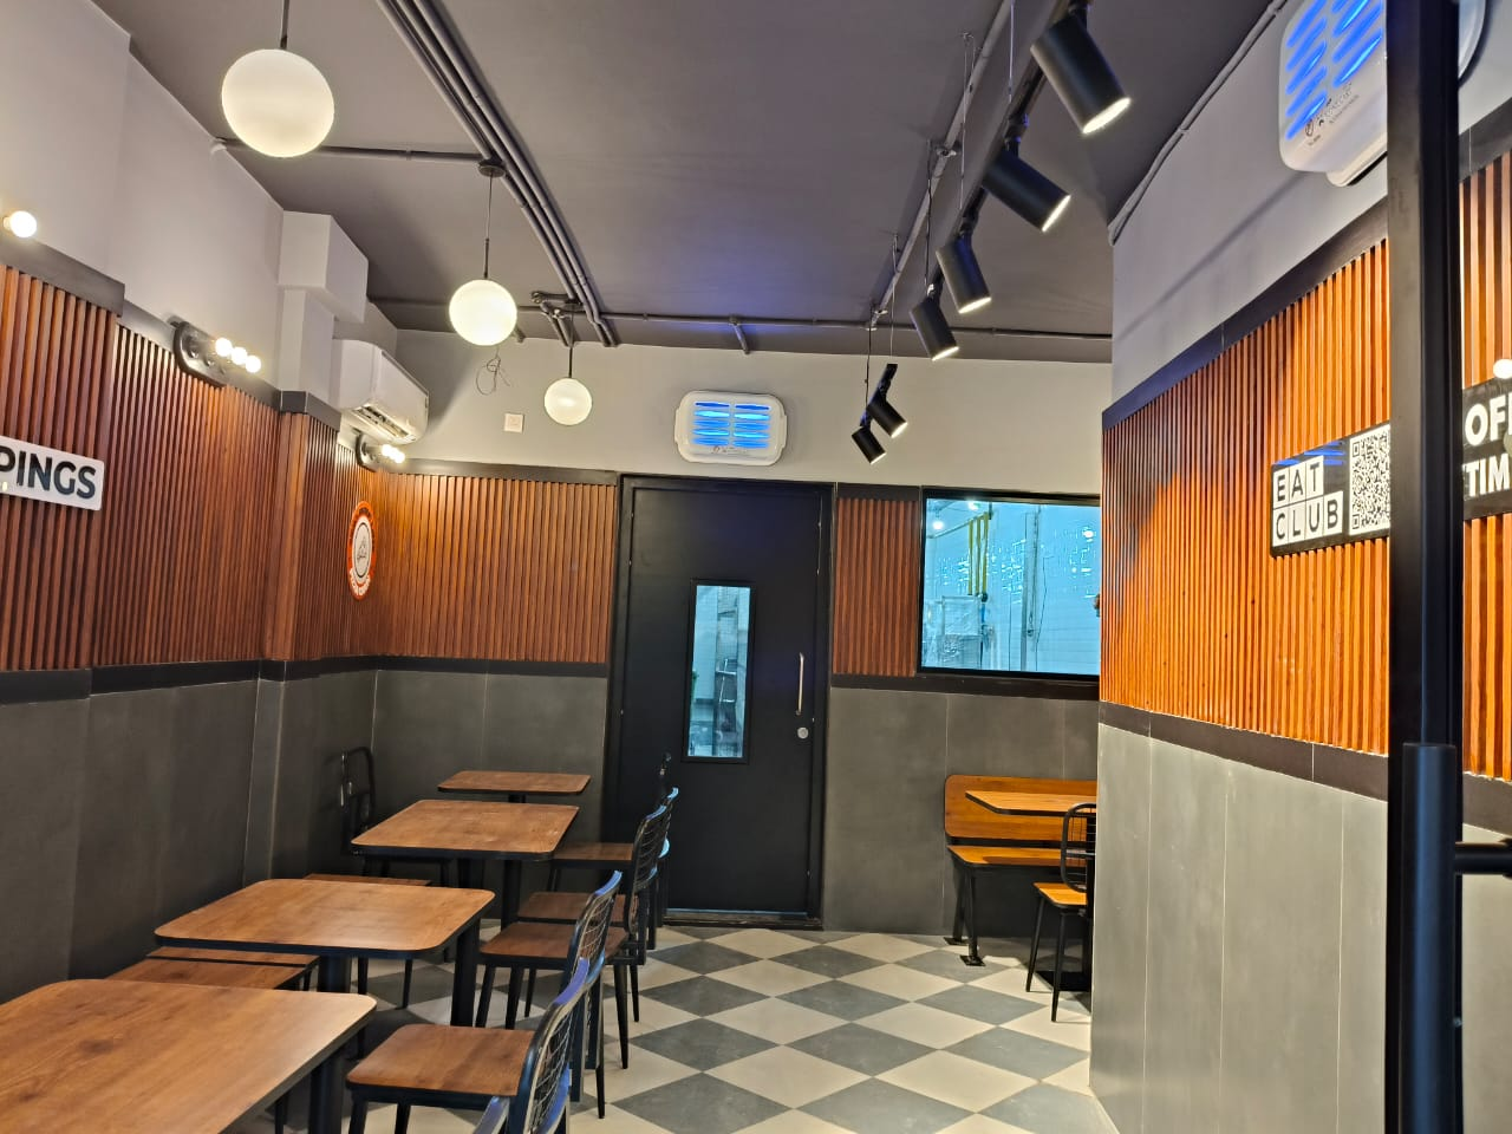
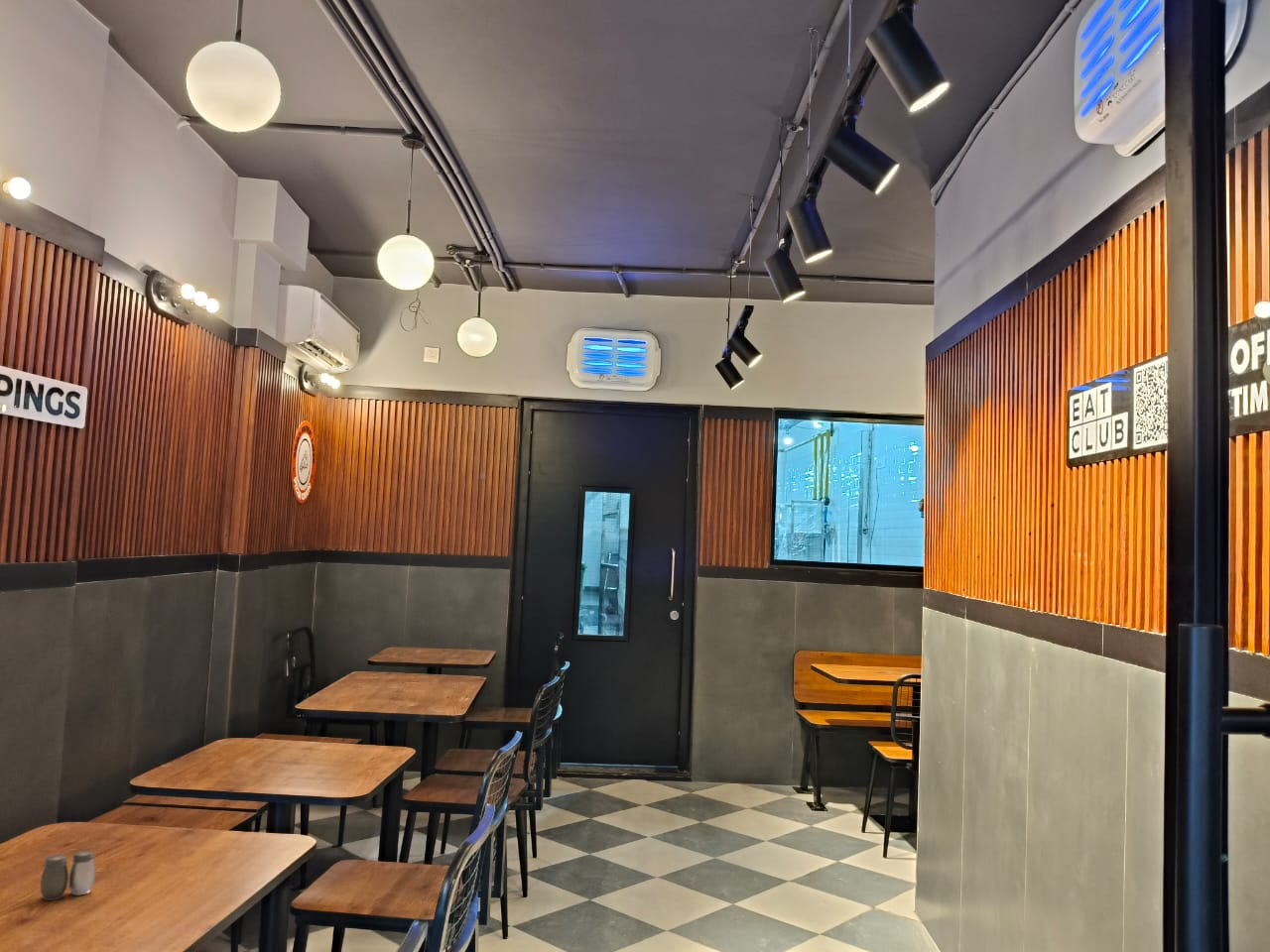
+ salt and pepper shaker (67, 874)
